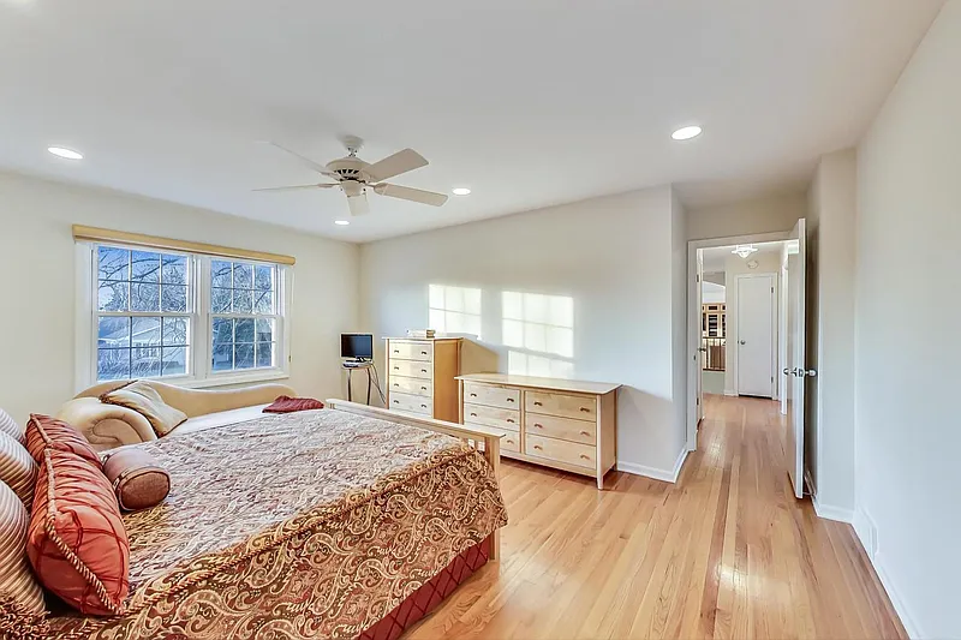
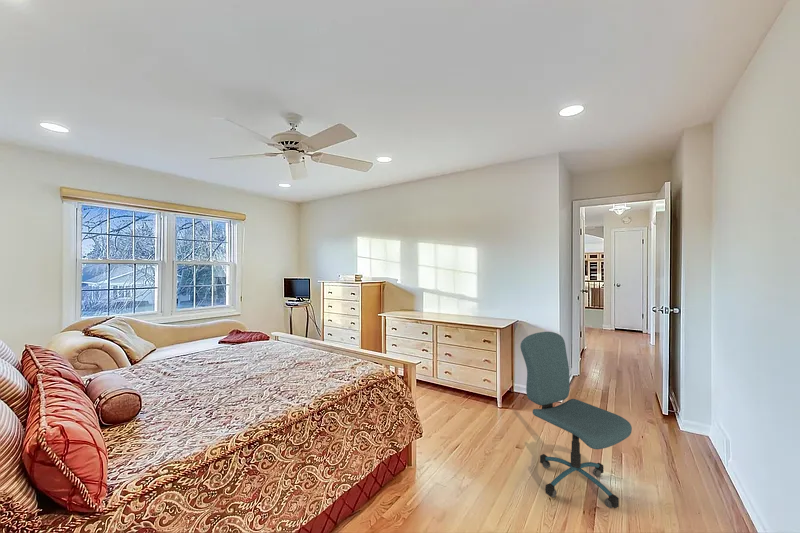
+ office chair (573, 411)
